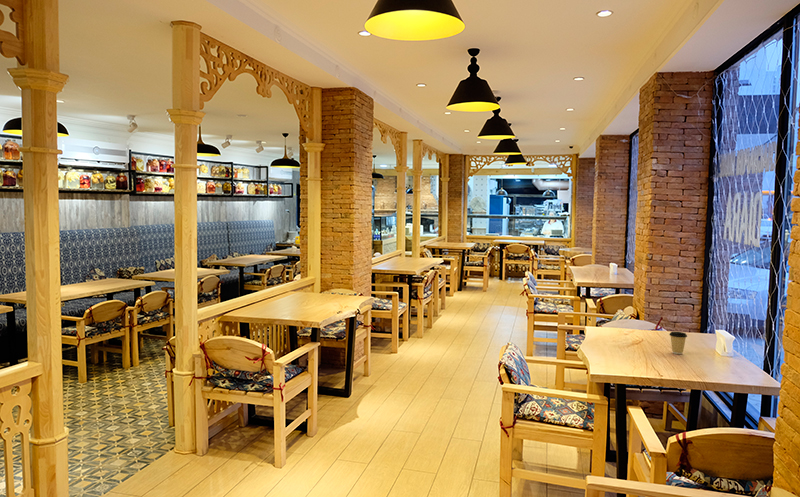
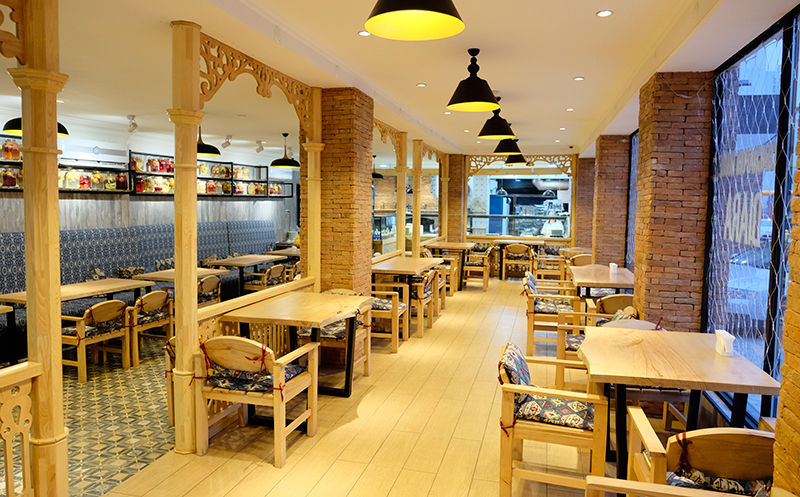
- coffee cup (677, 342)
